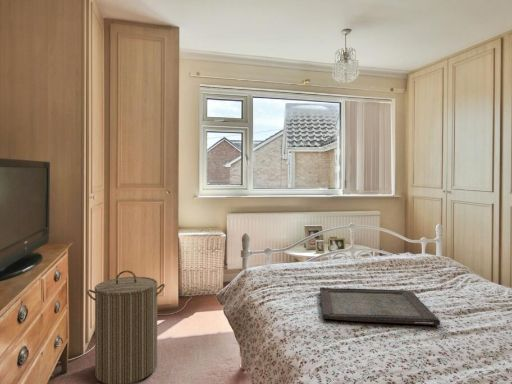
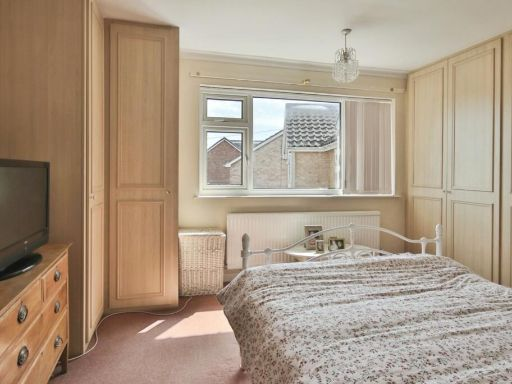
- serving tray (371, 303)
- laundry hamper (127, 319)
